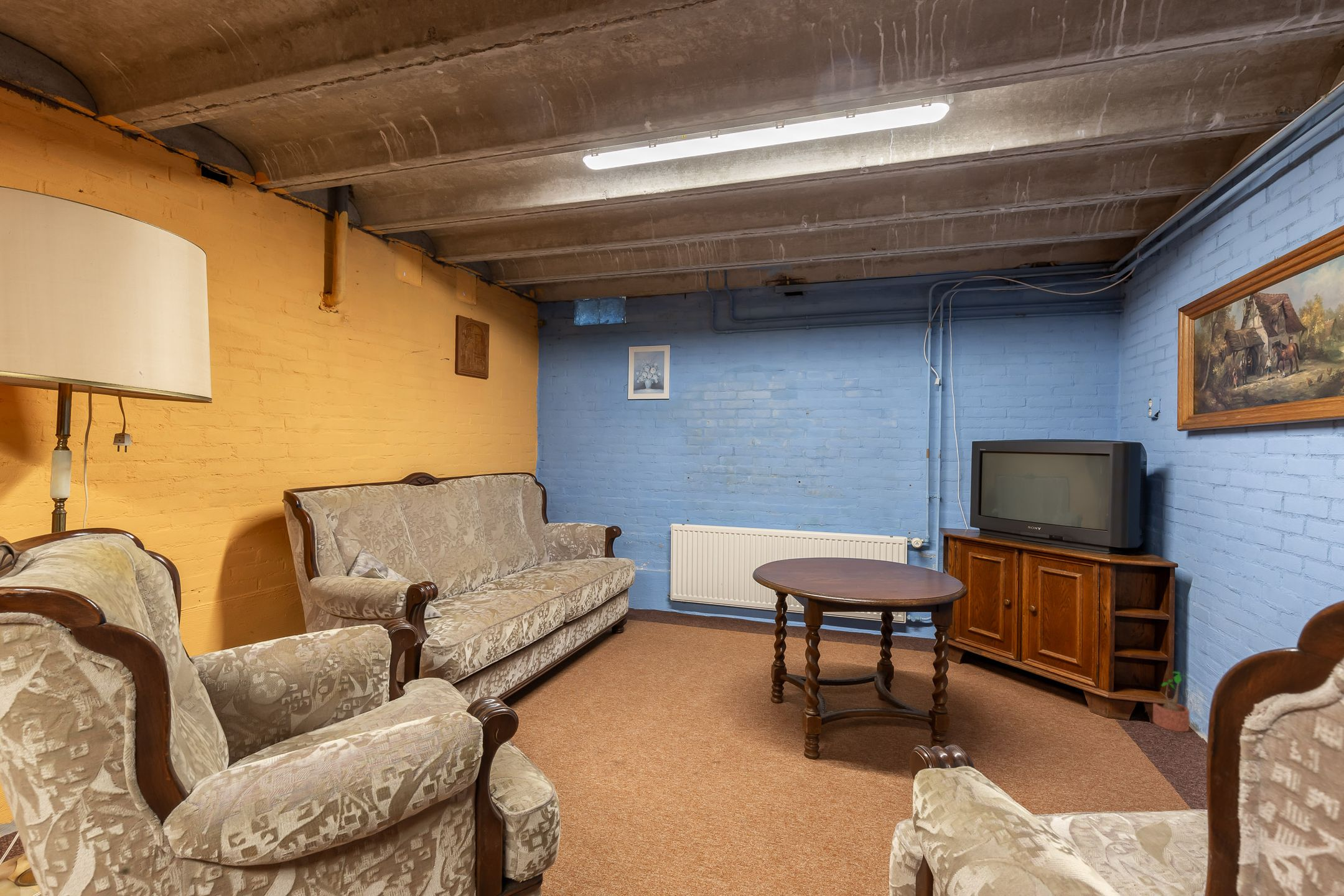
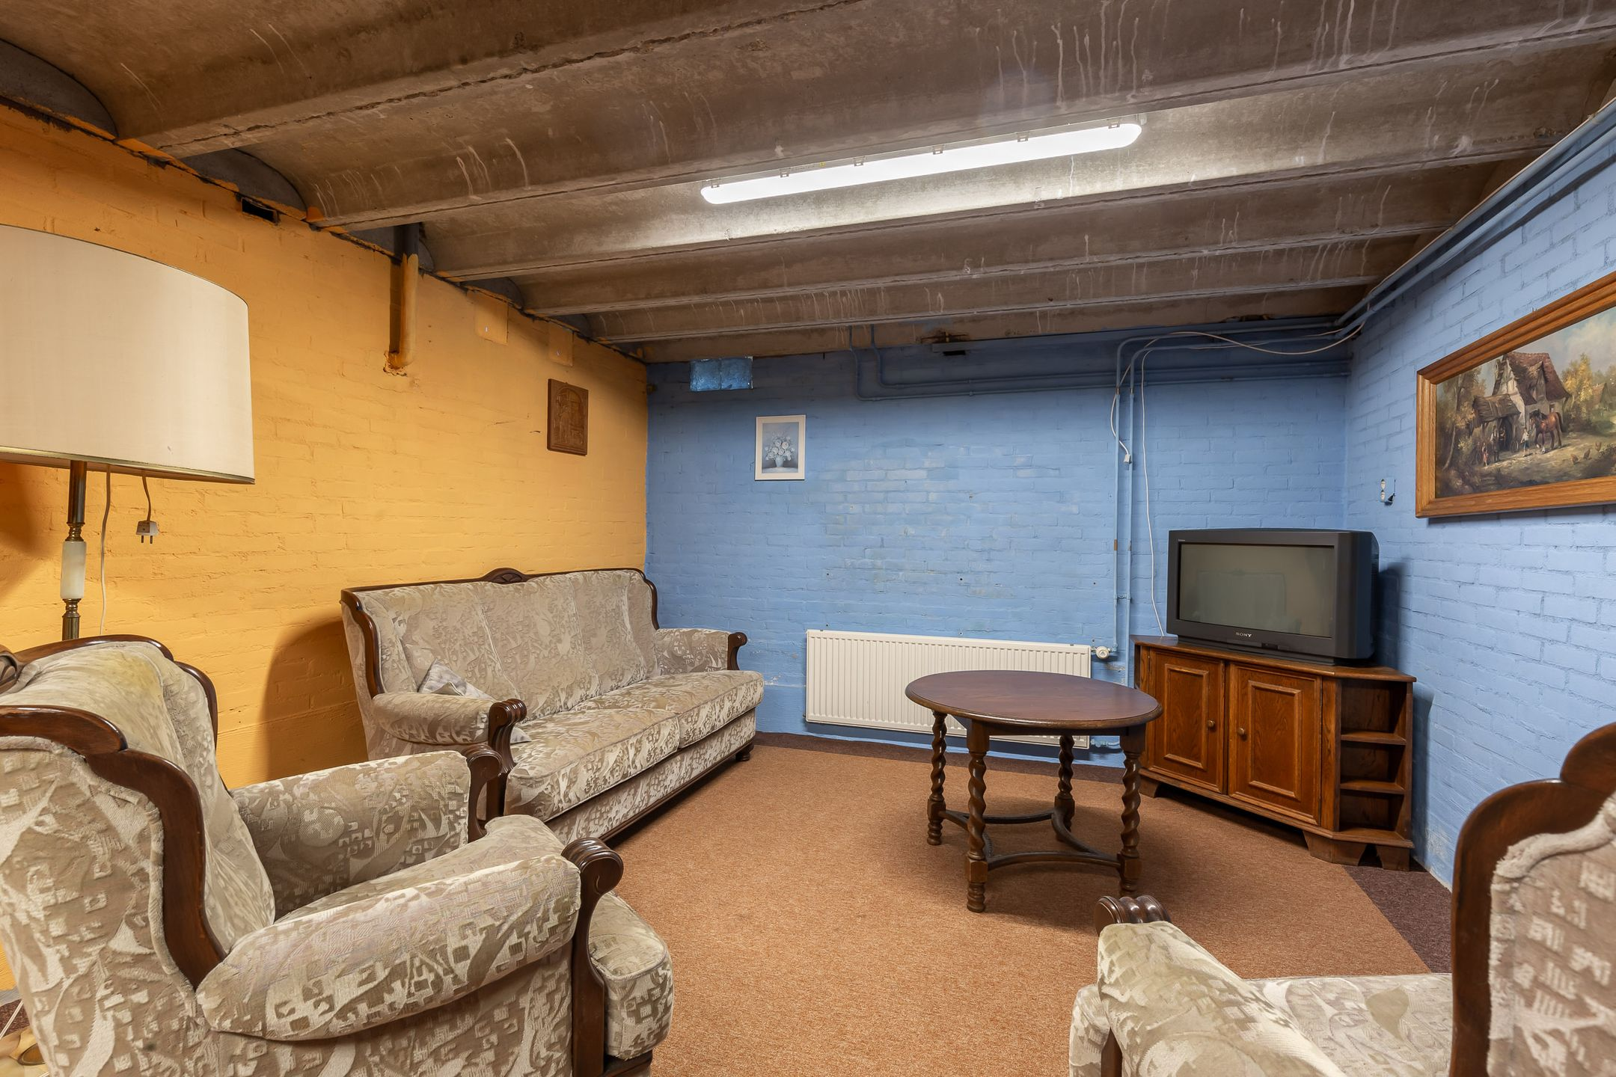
- potted plant (1175, 699)
